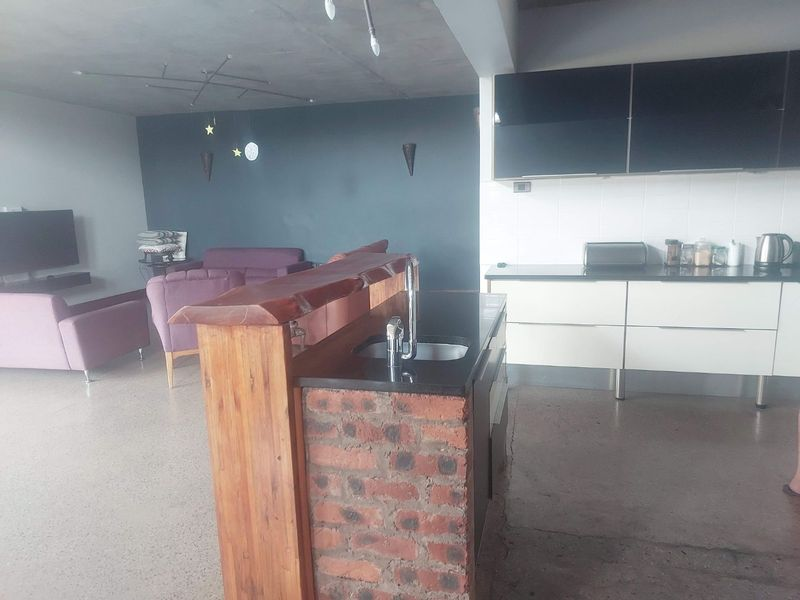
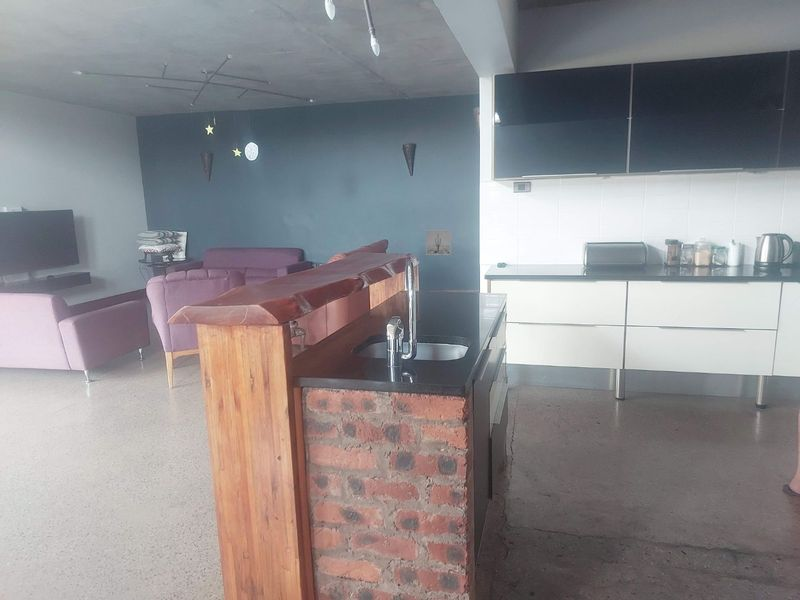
+ wall art (438, 242)
